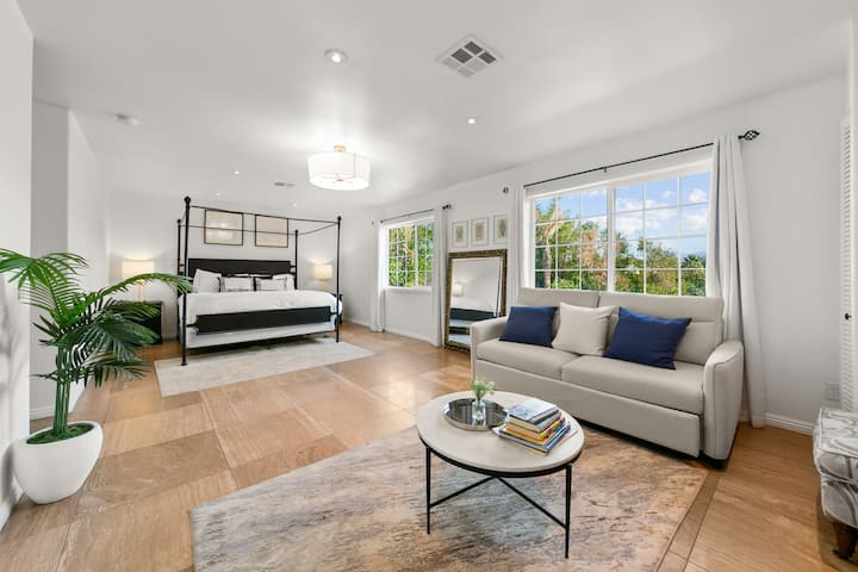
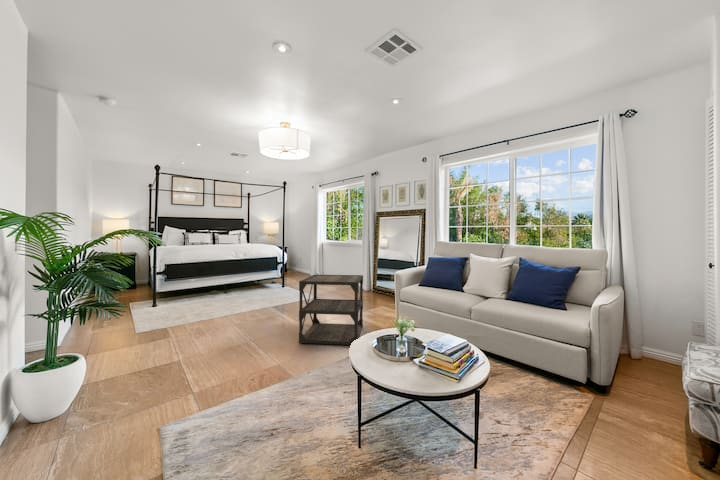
+ side table (333, 306)
